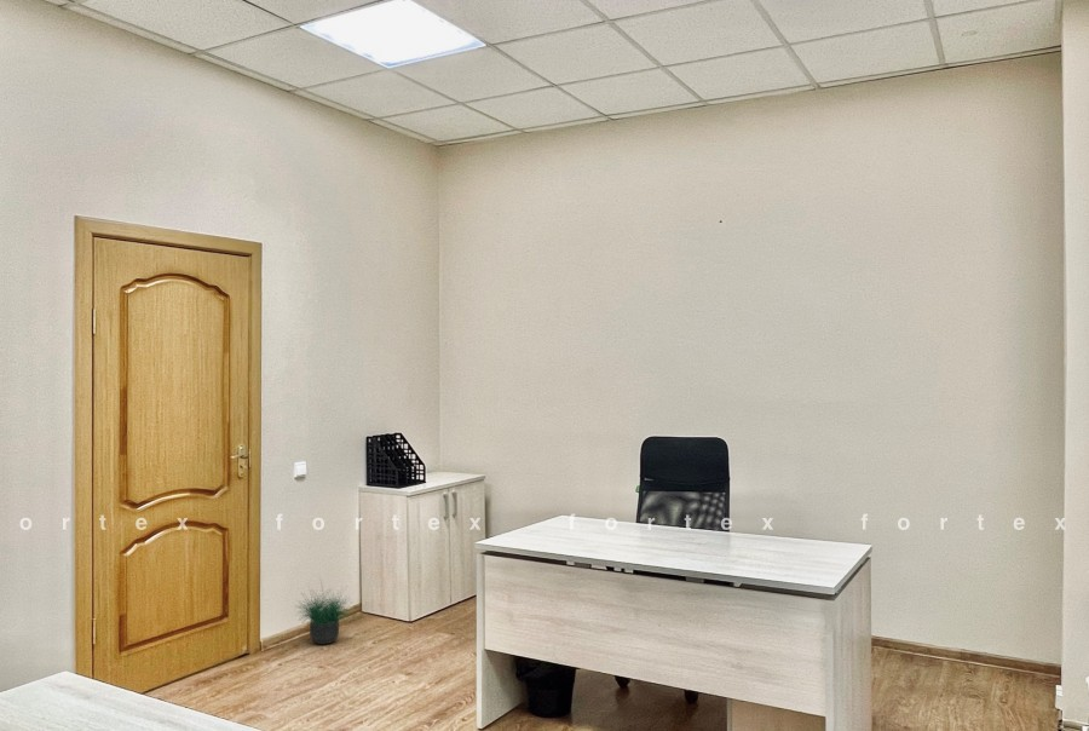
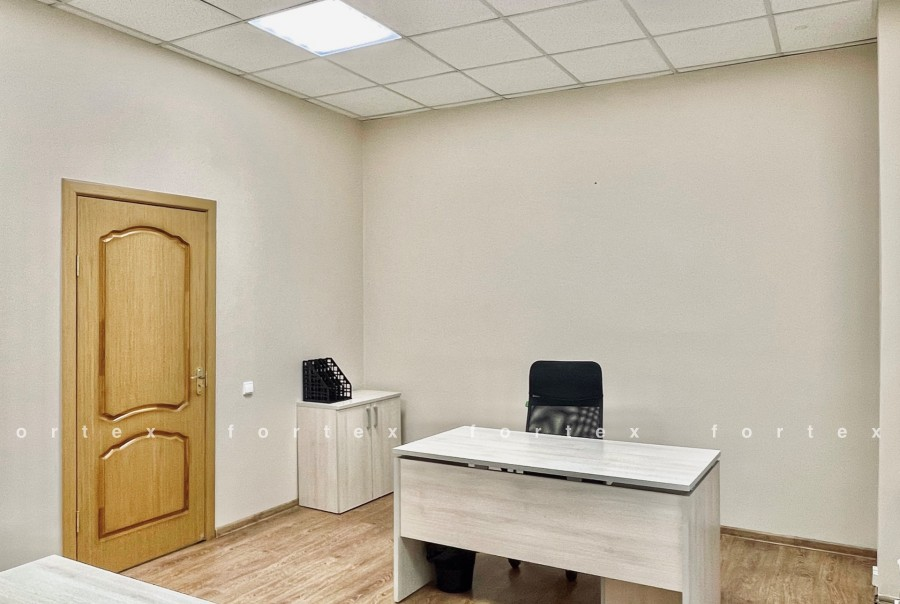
- potted plant (324, 609)
